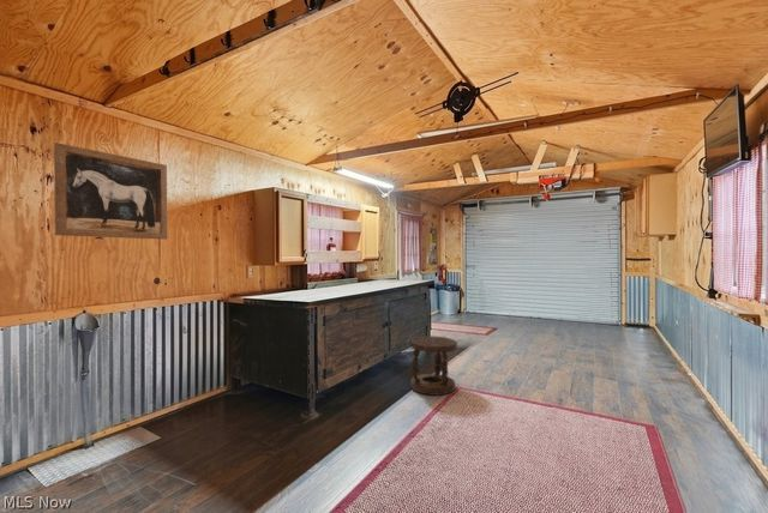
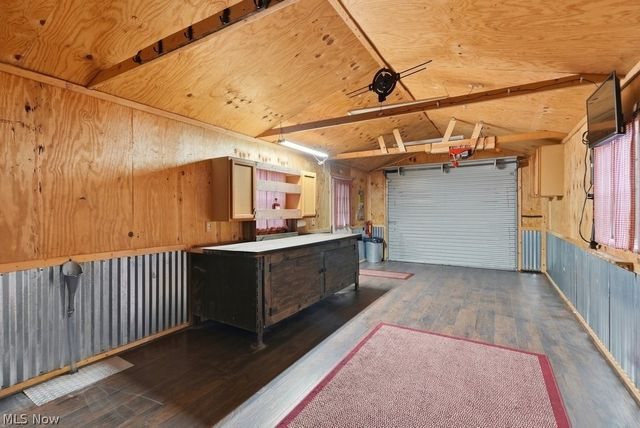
- wall art (116, 195)
- stool (434, 363)
